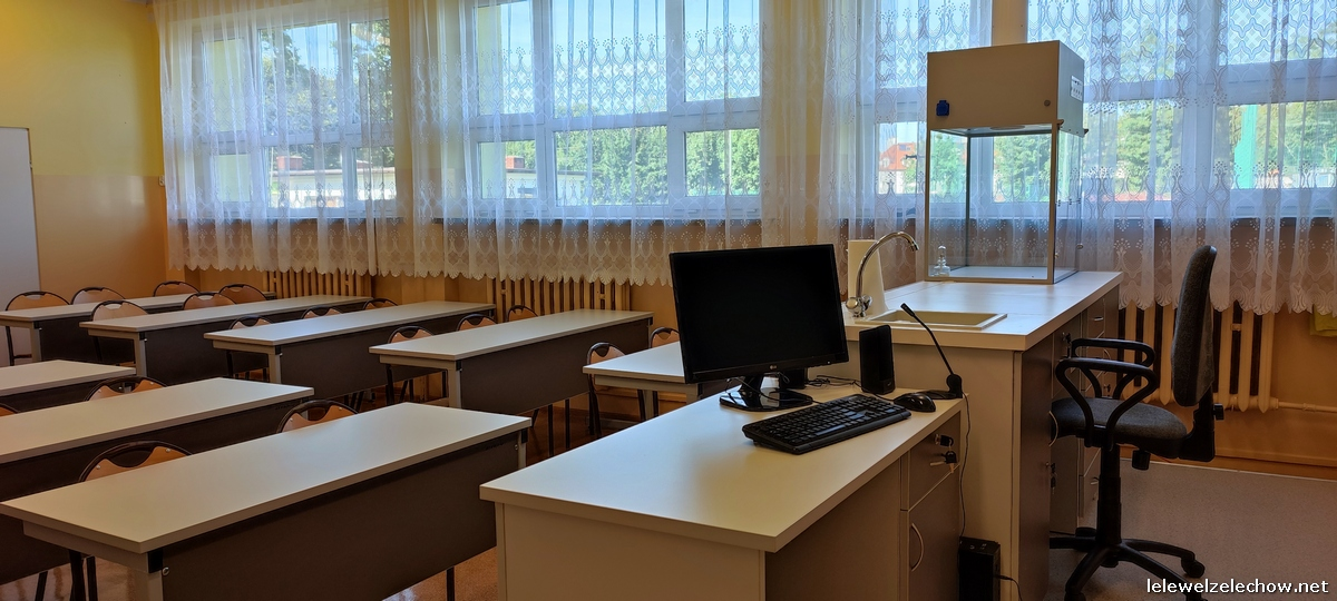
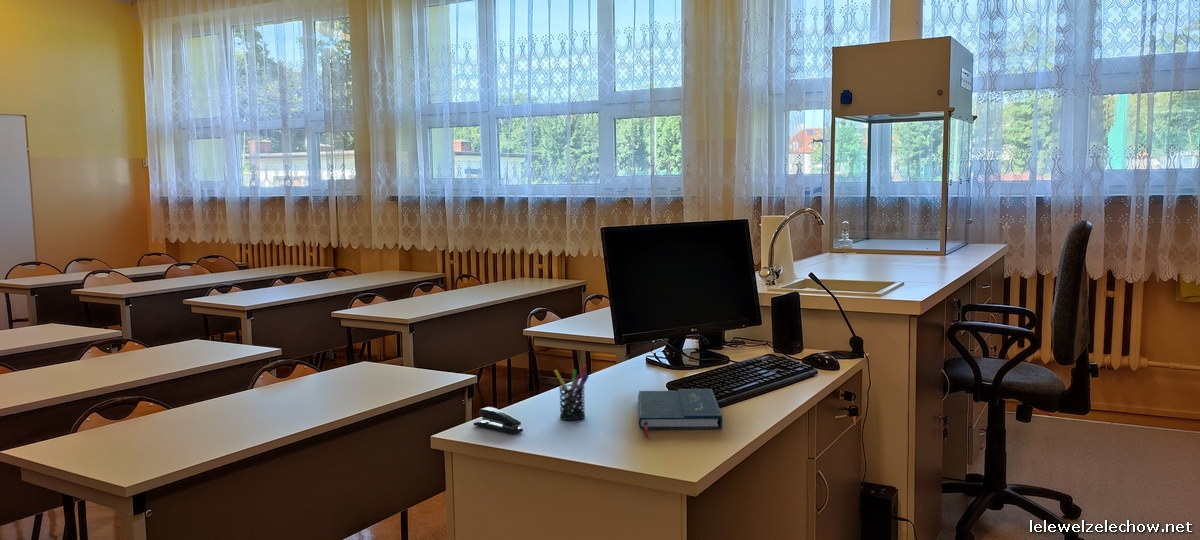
+ stapler (498, 419)
+ pen holder (573, 390)
+ book (678, 412)
